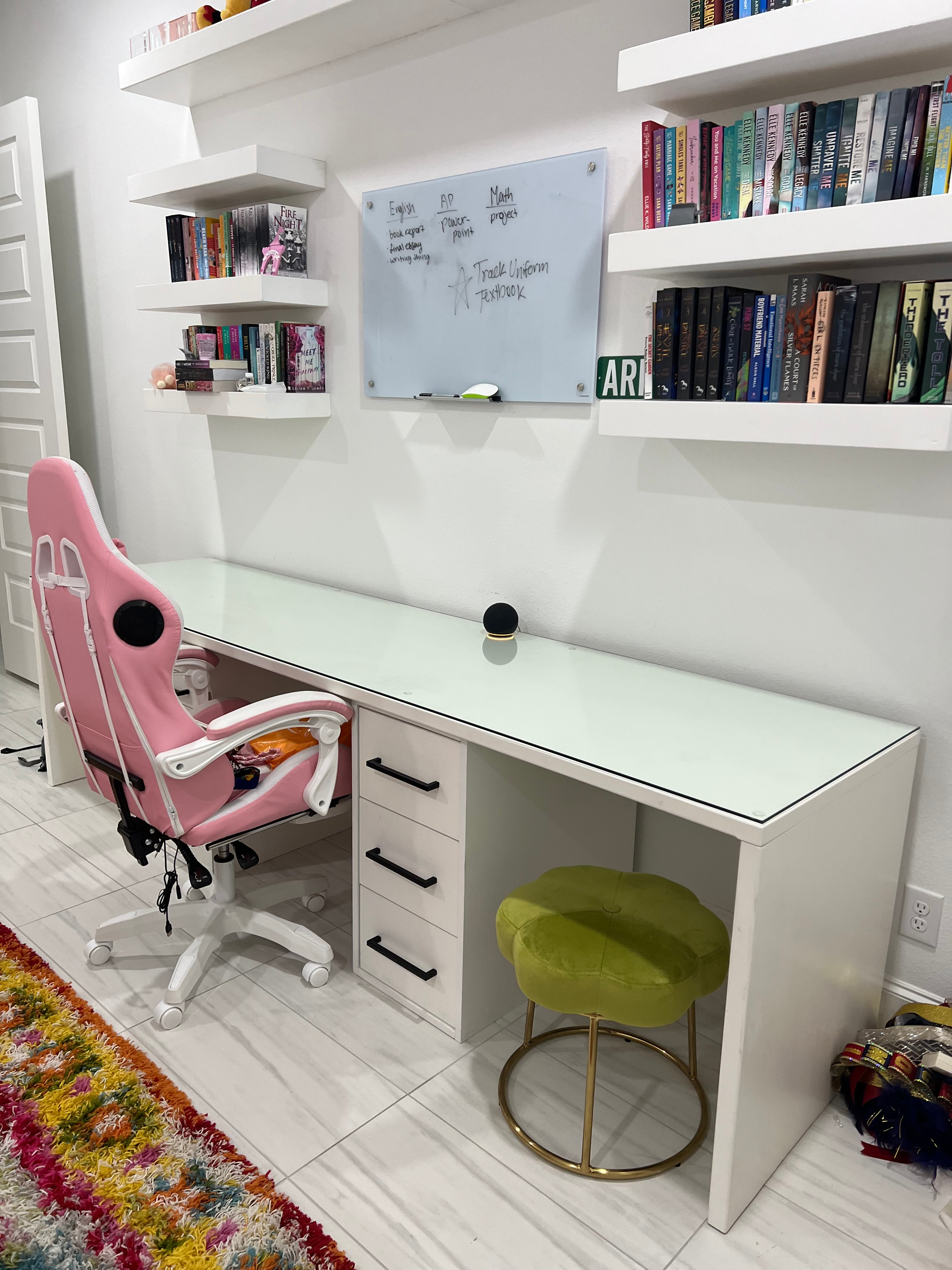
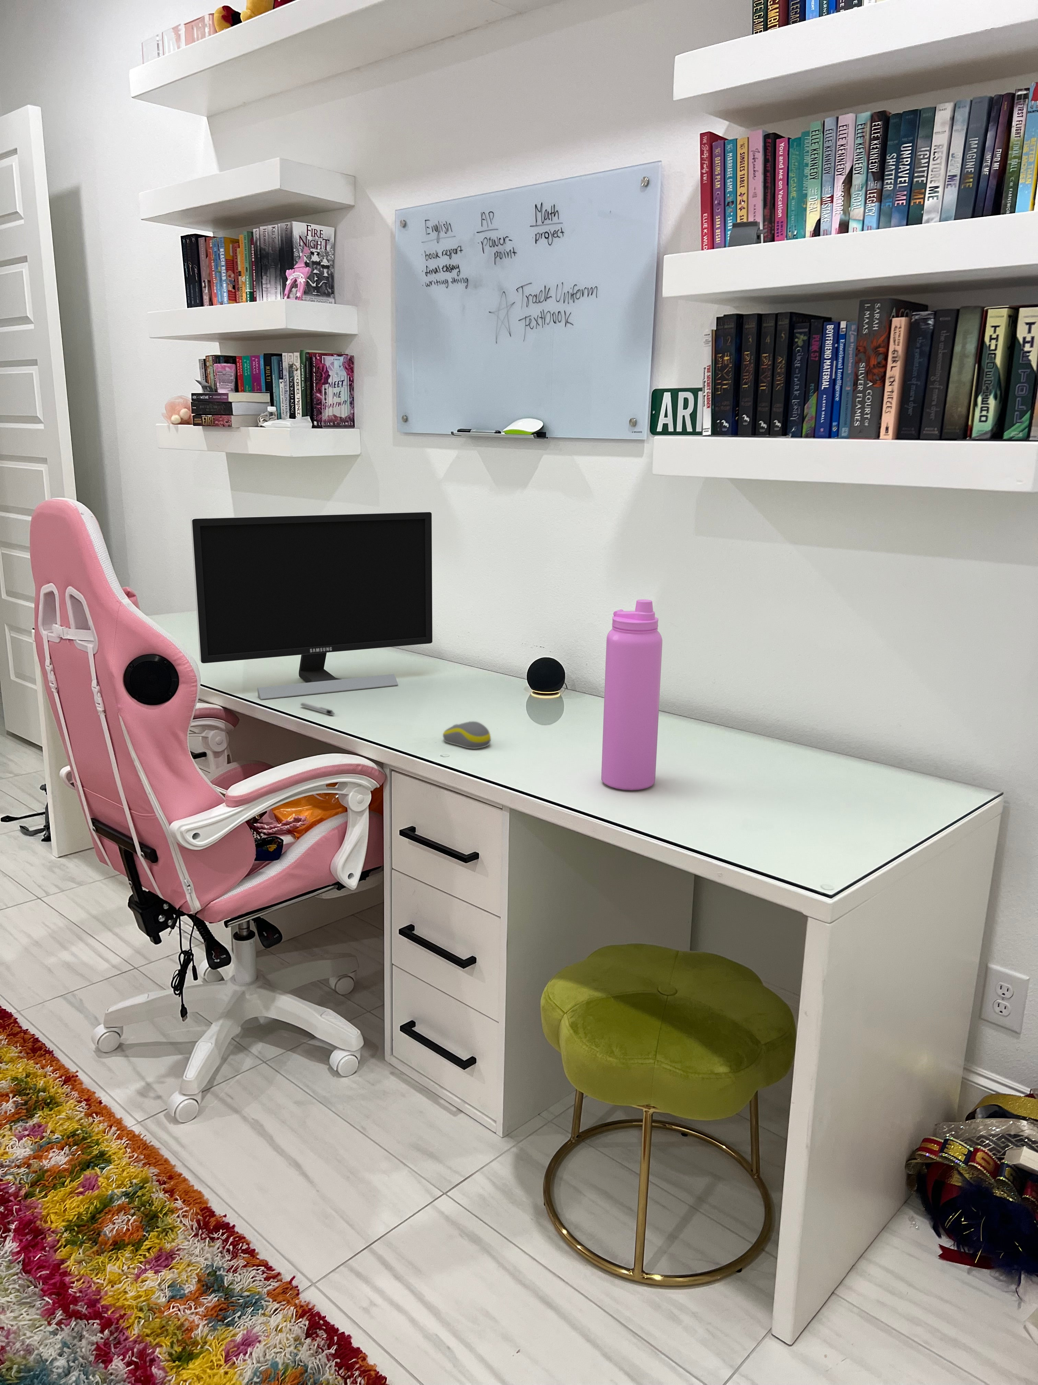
+ computer mouse (467, 732)
+ water bottle (631, 692)
+ monitor (318, 601)
+ pen (317, 708)
